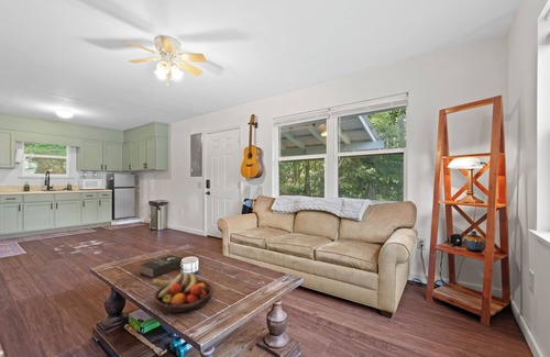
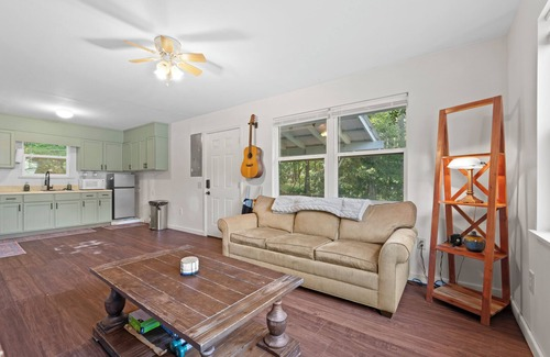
- fruit bowl (184, 289)
- book (163, 265)
